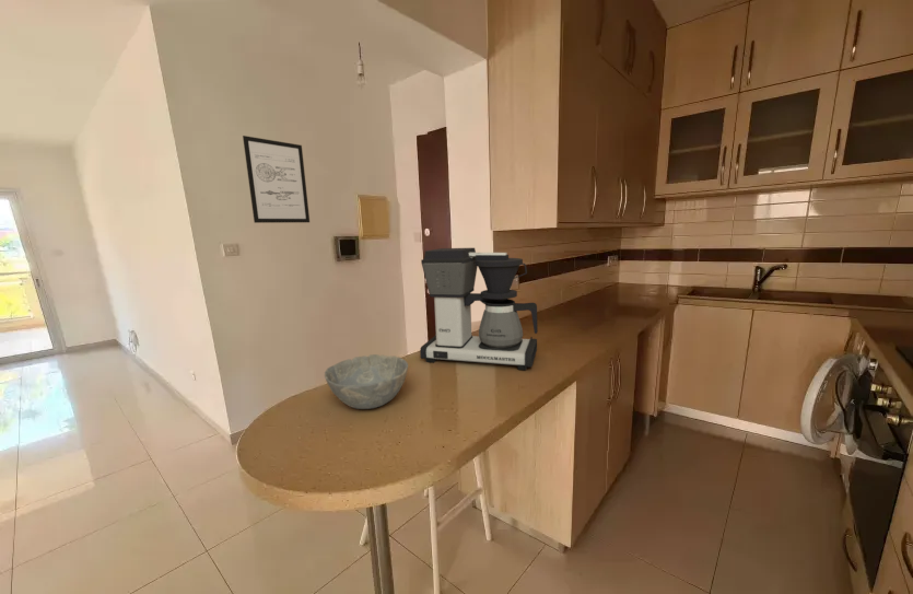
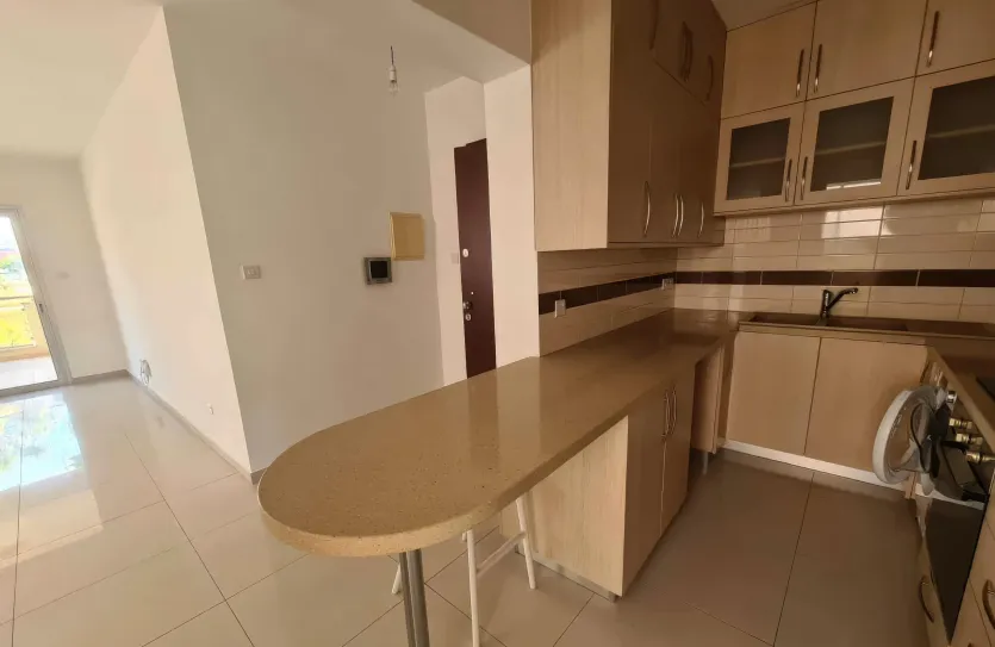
- wall art (279, 182)
- bowl (368, 384)
- coffee maker (482, 302)
